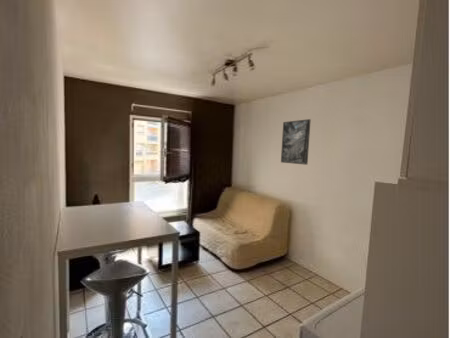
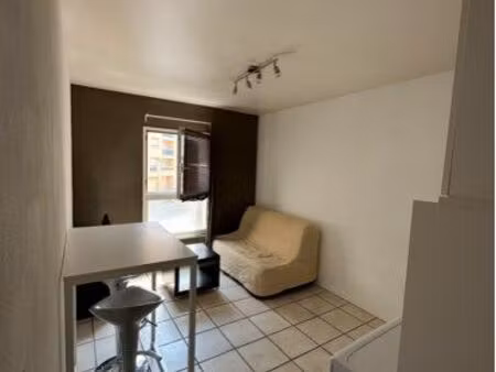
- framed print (294, 142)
